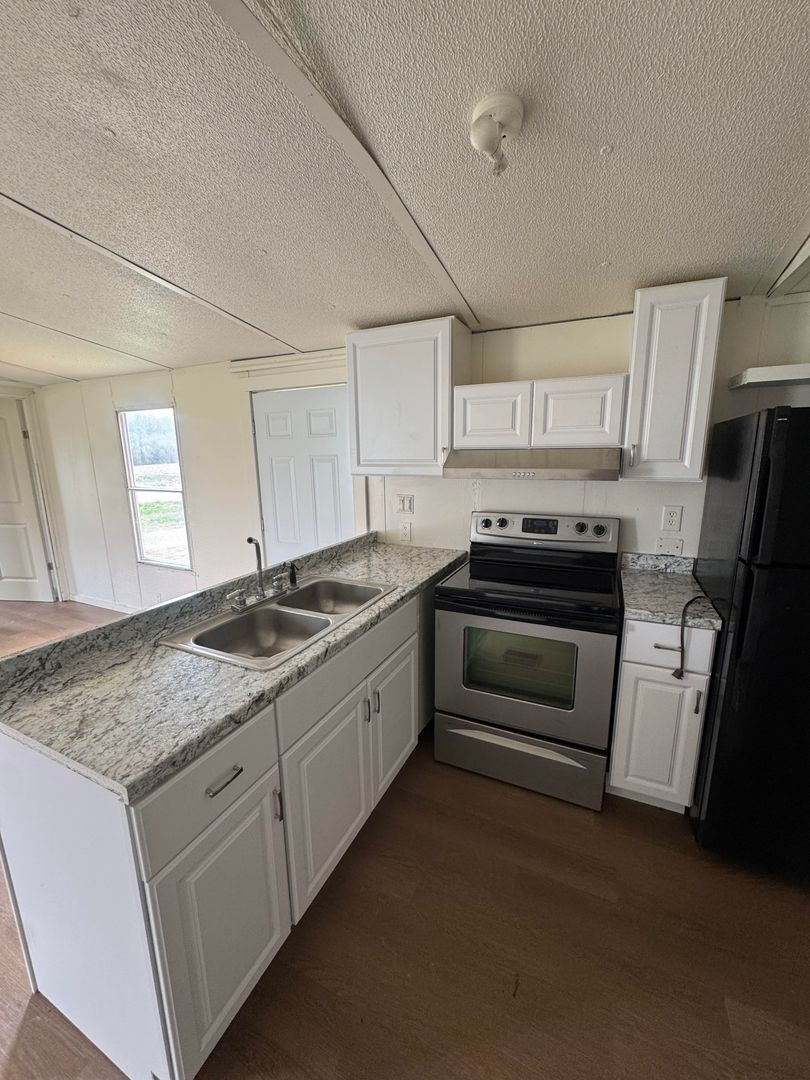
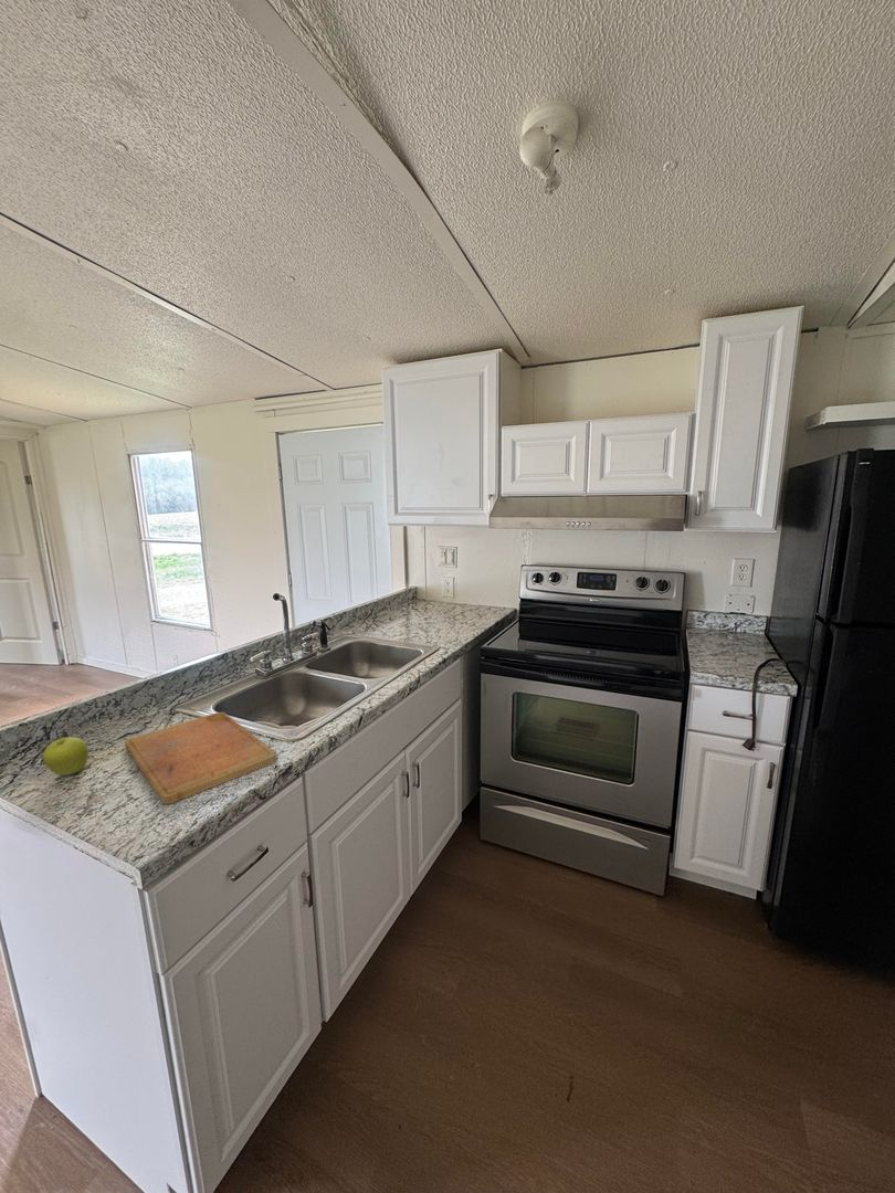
+ cutting board (198, 750)
+ fruit (65, 756)
